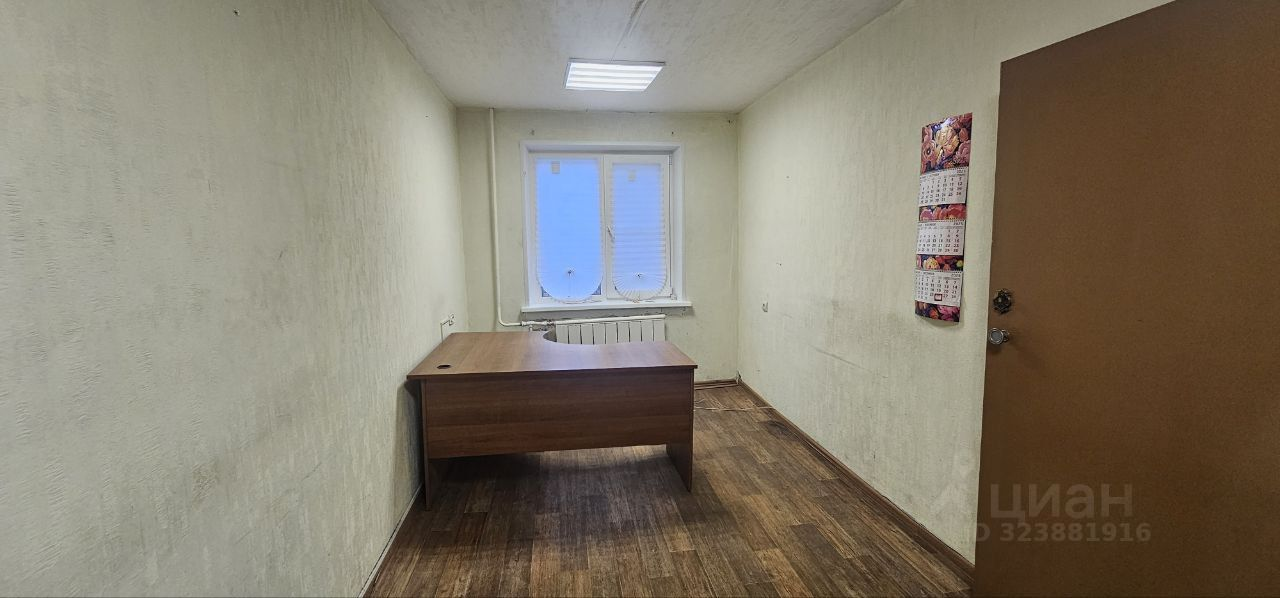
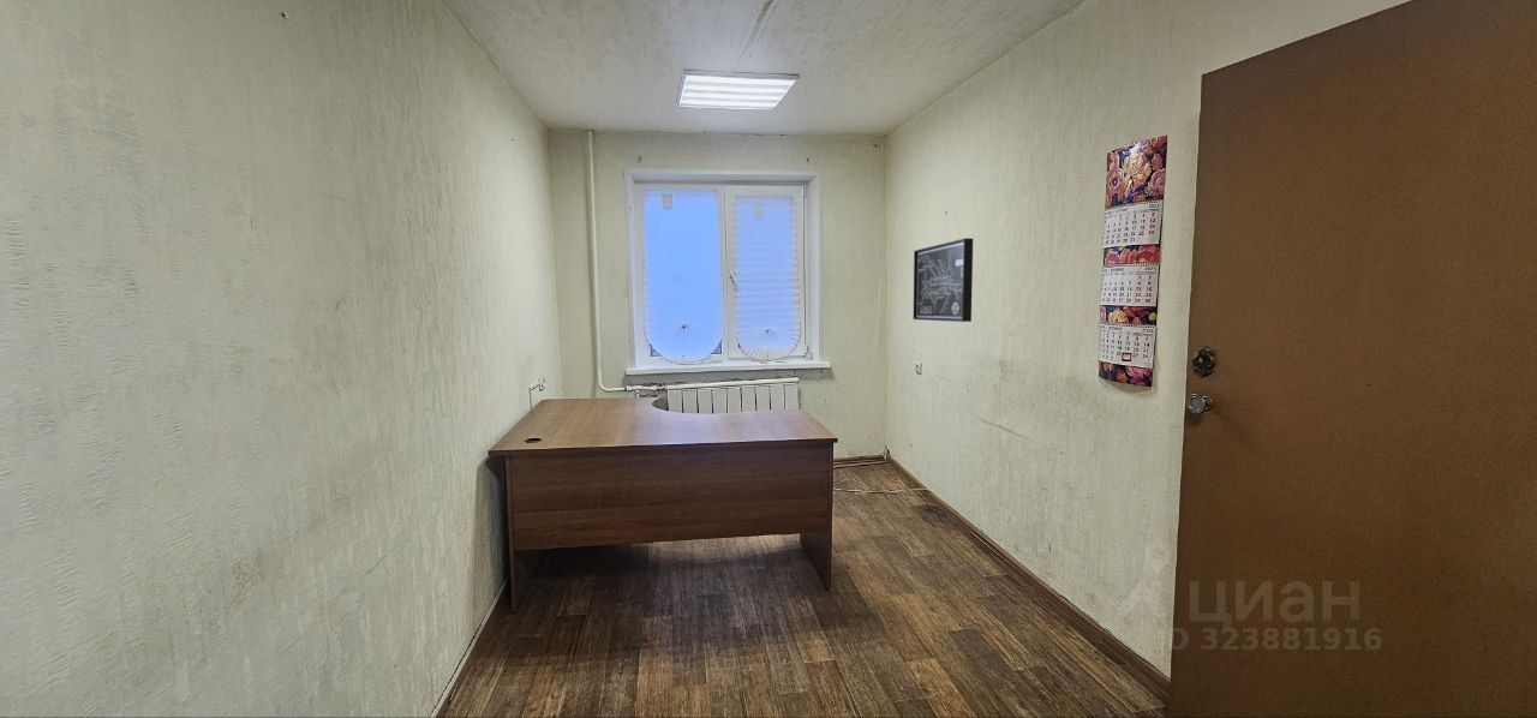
+ wall art (939, 282)
